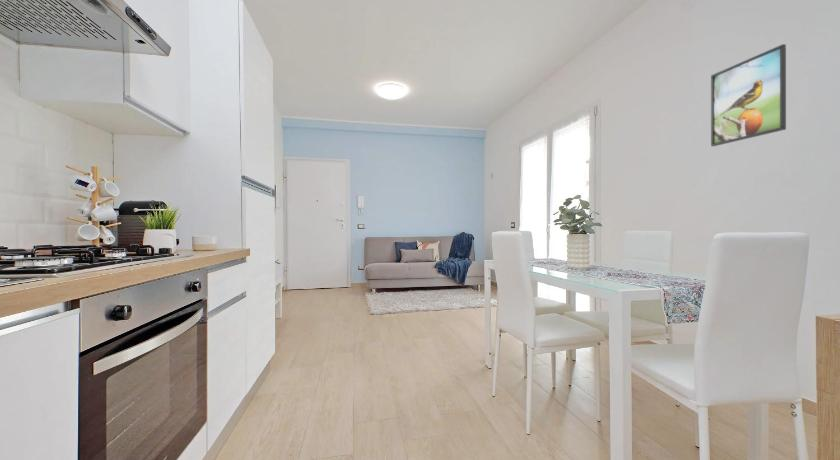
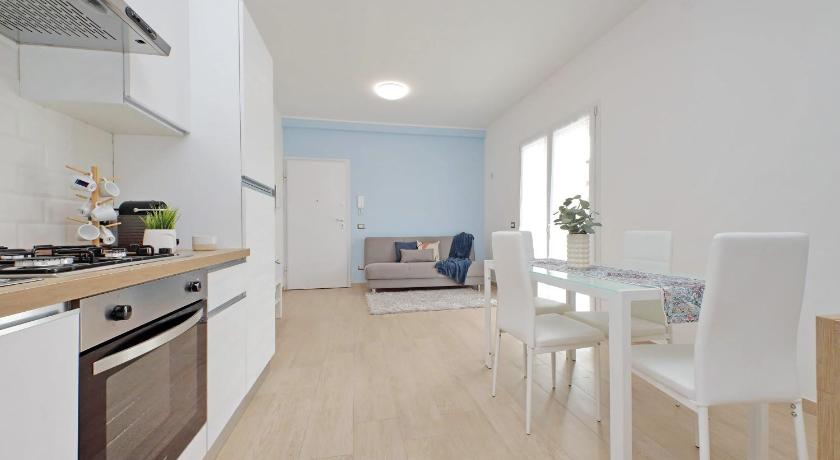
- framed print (745, 100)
